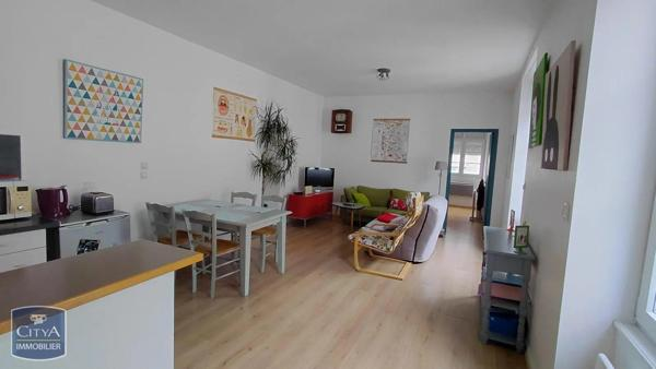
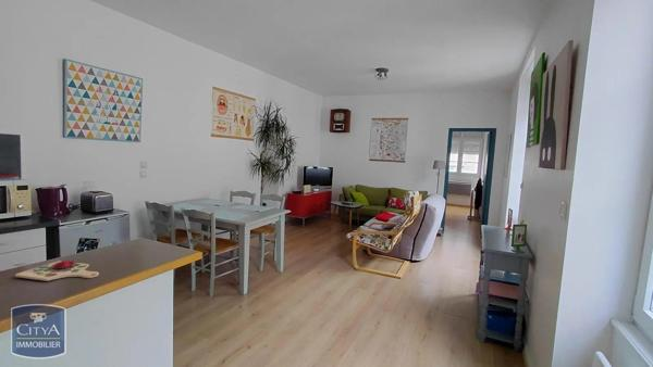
+ cutting board (66, 268)
